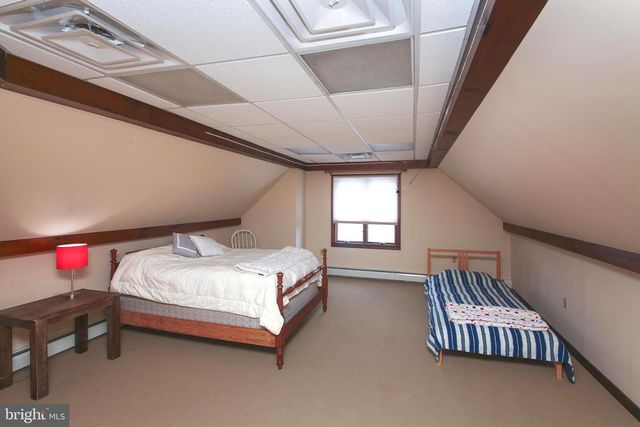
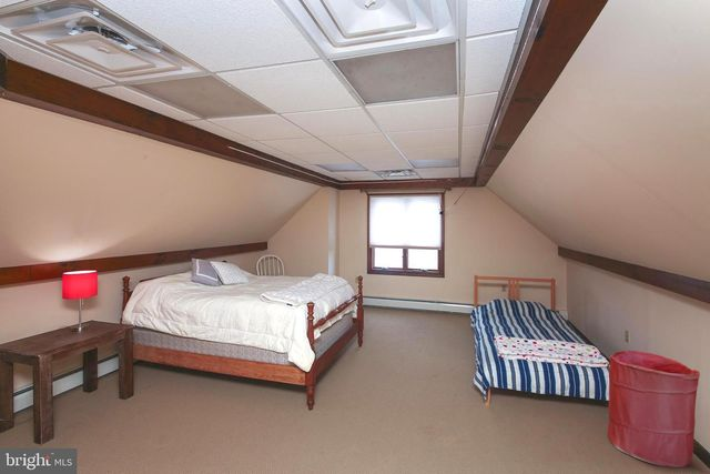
+ laundry hamper (650, 403)
